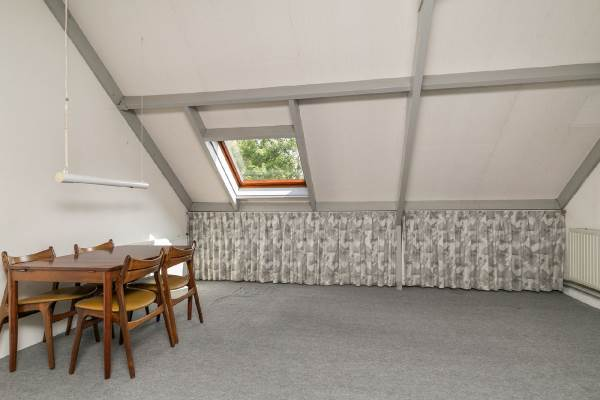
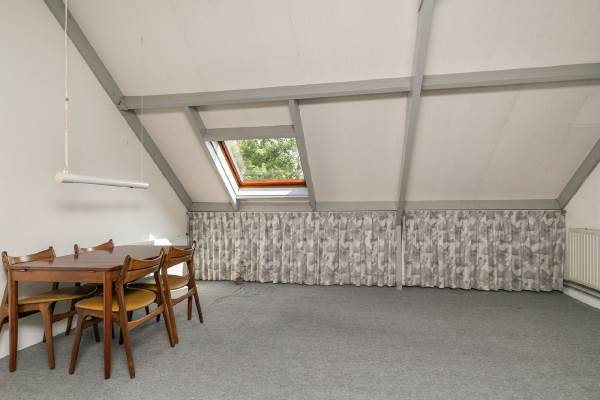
+ potted plant (240, 273)
